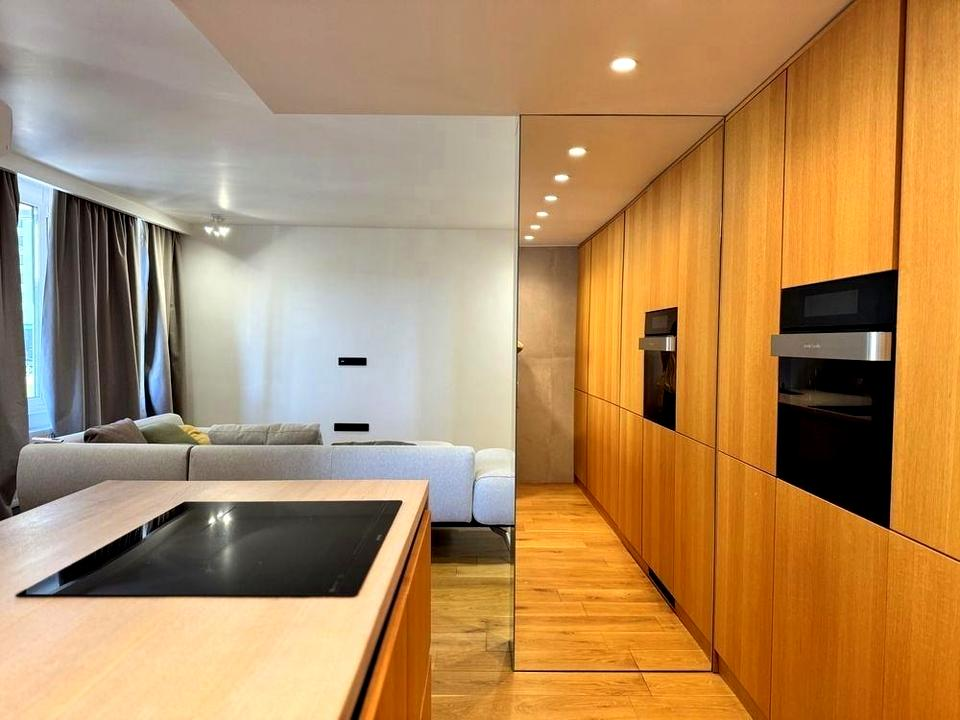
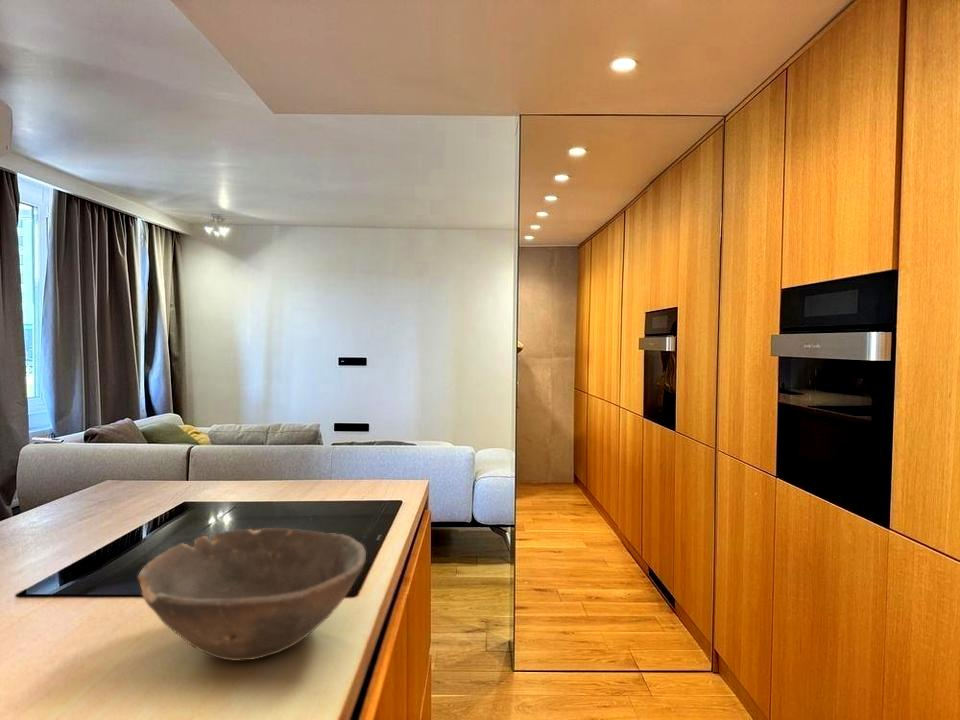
+ bowl (259, 596)
